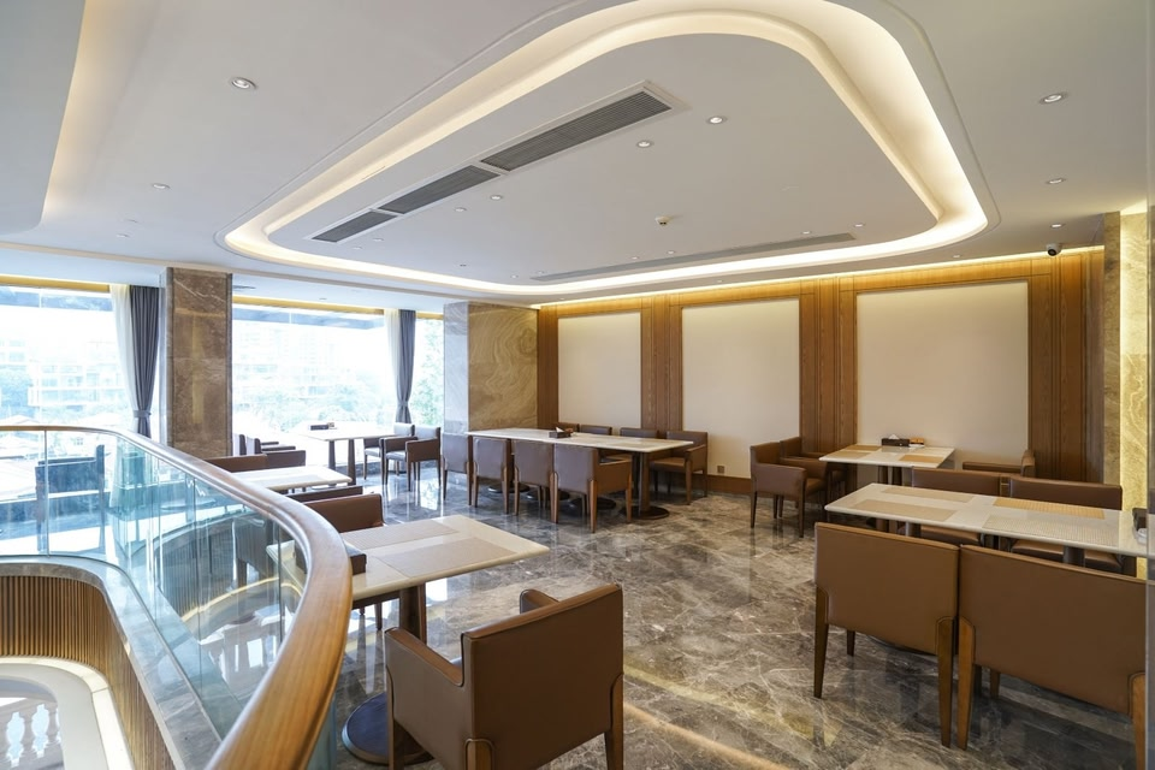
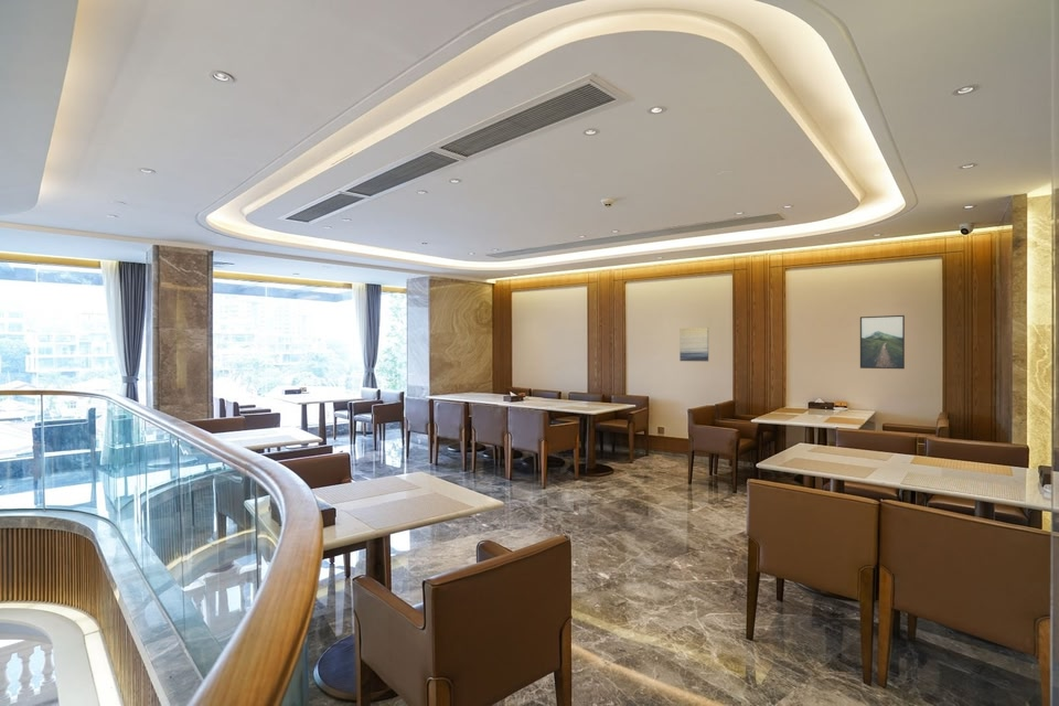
+ wall art (694, 344)
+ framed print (881, 342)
